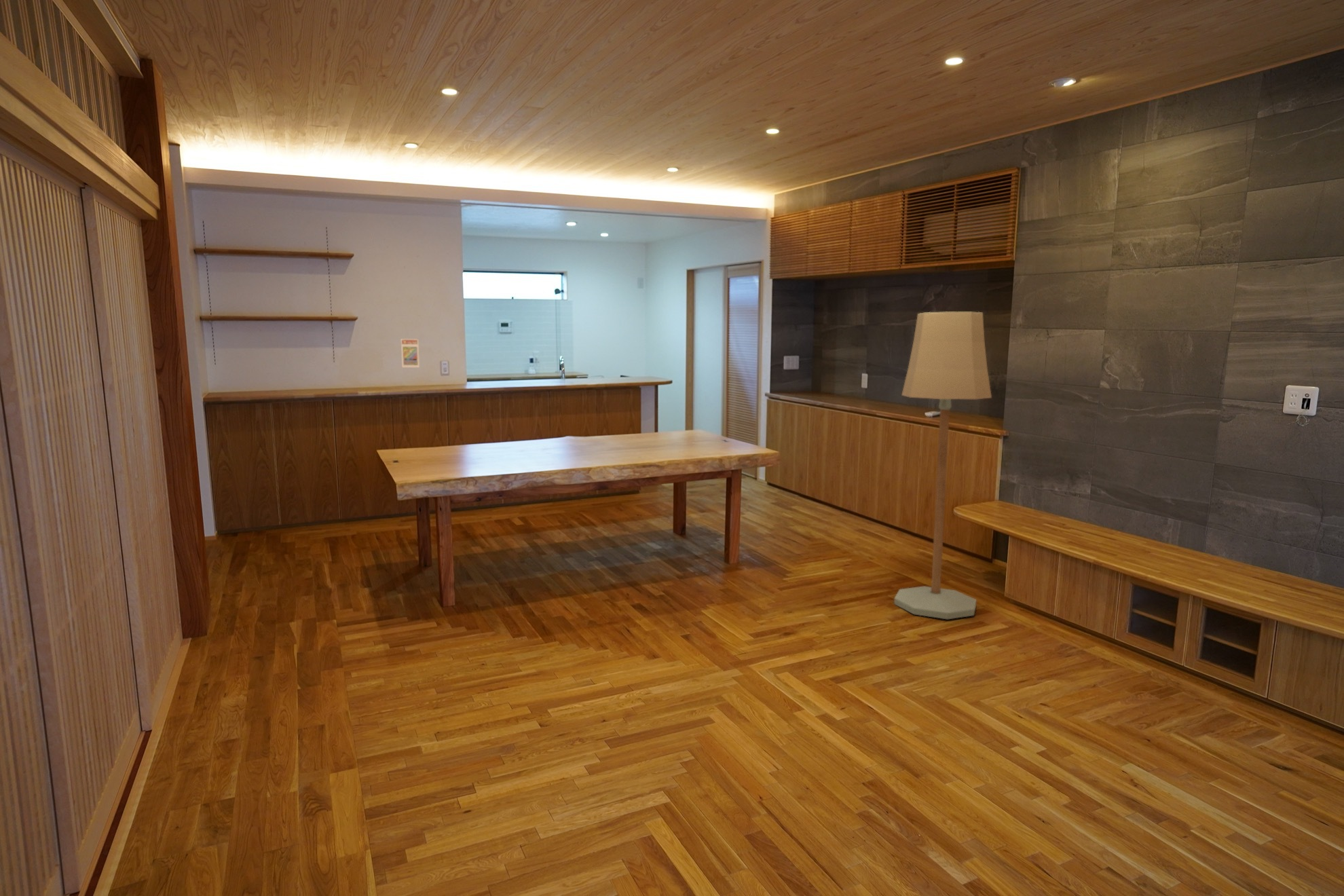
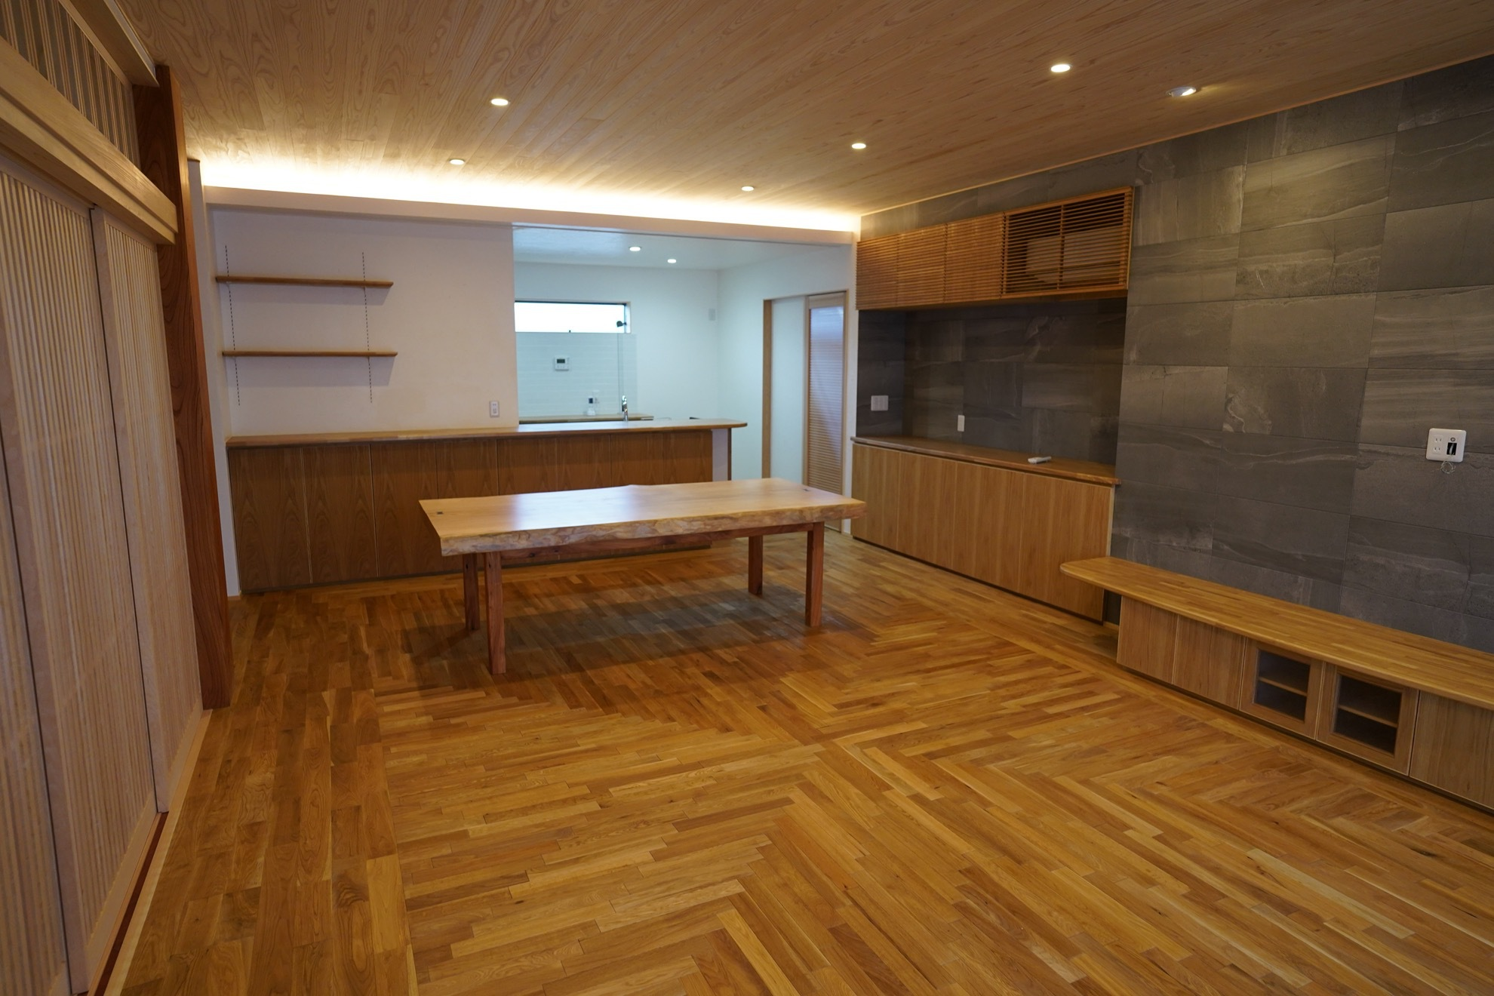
- floor lamp (942, 463)
- trading card display case (410, 353)
